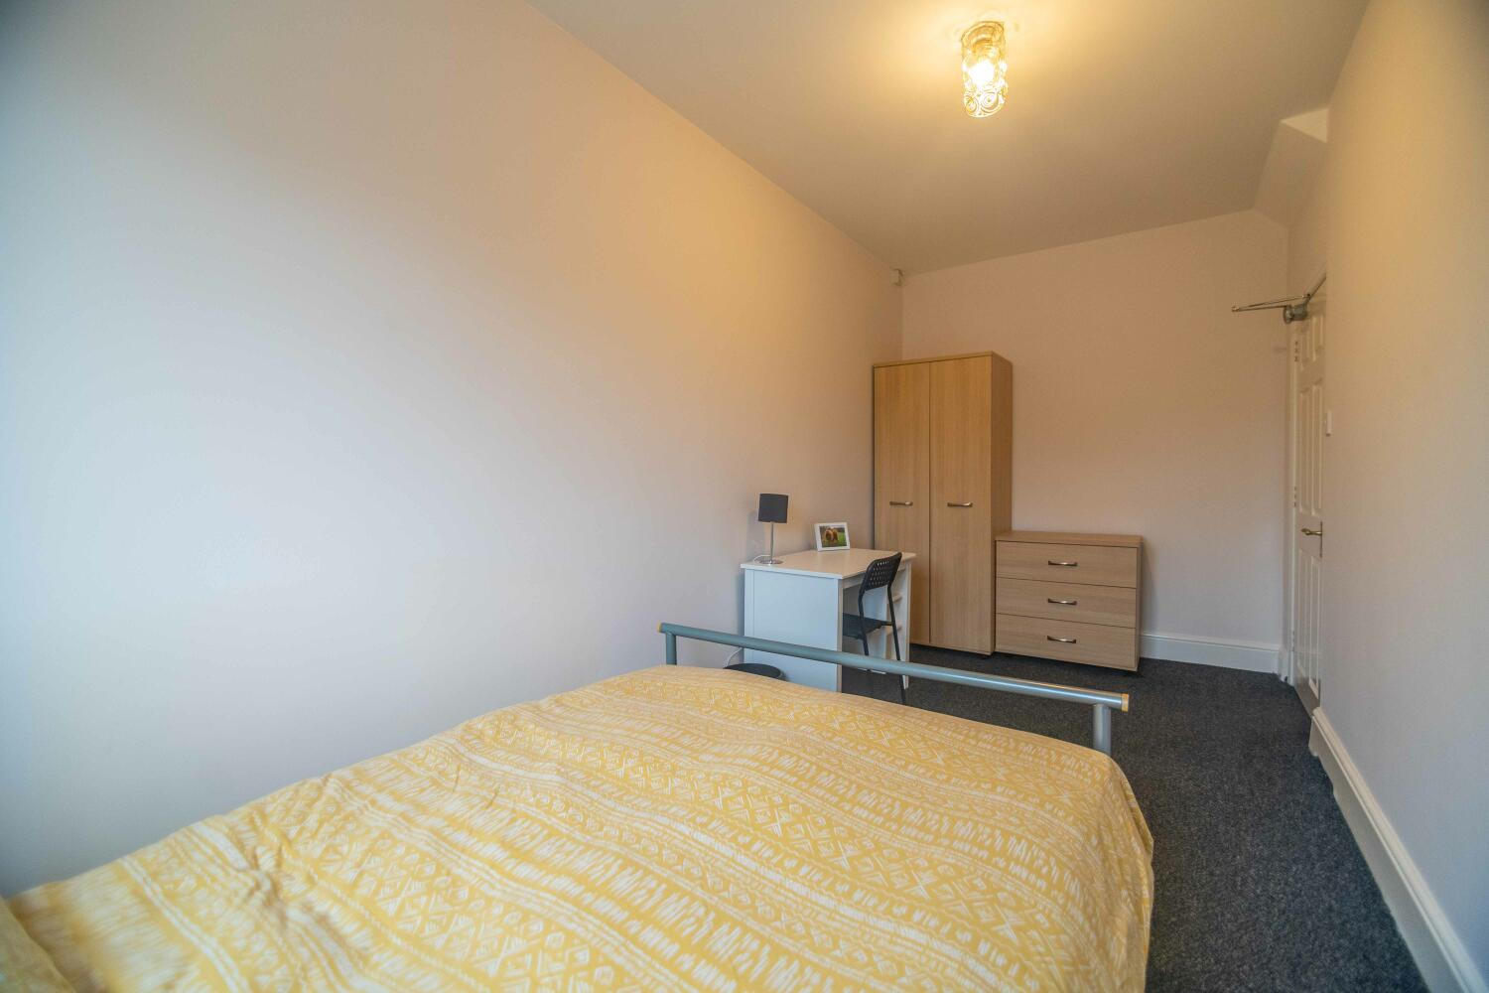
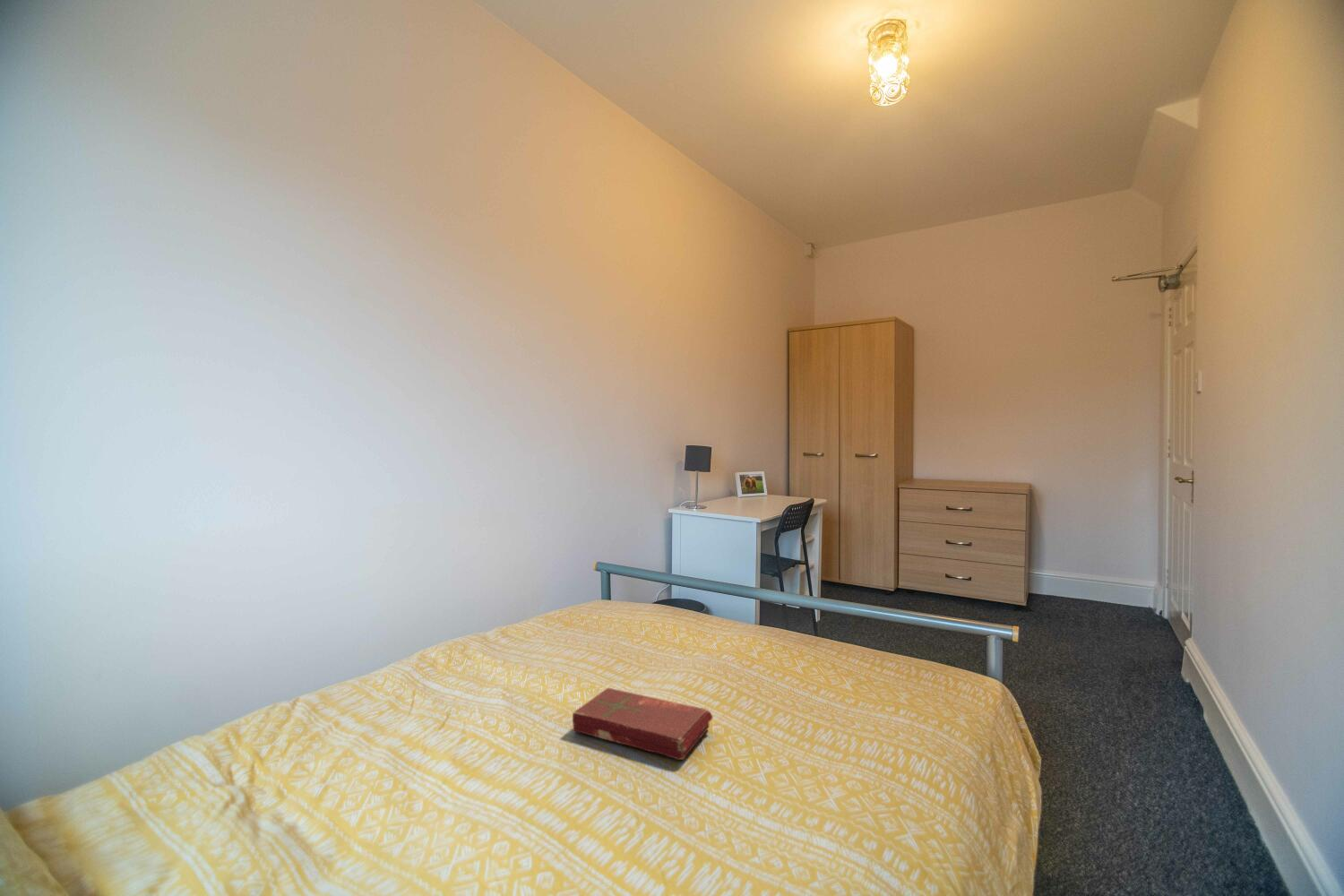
+ book (642, 720)
